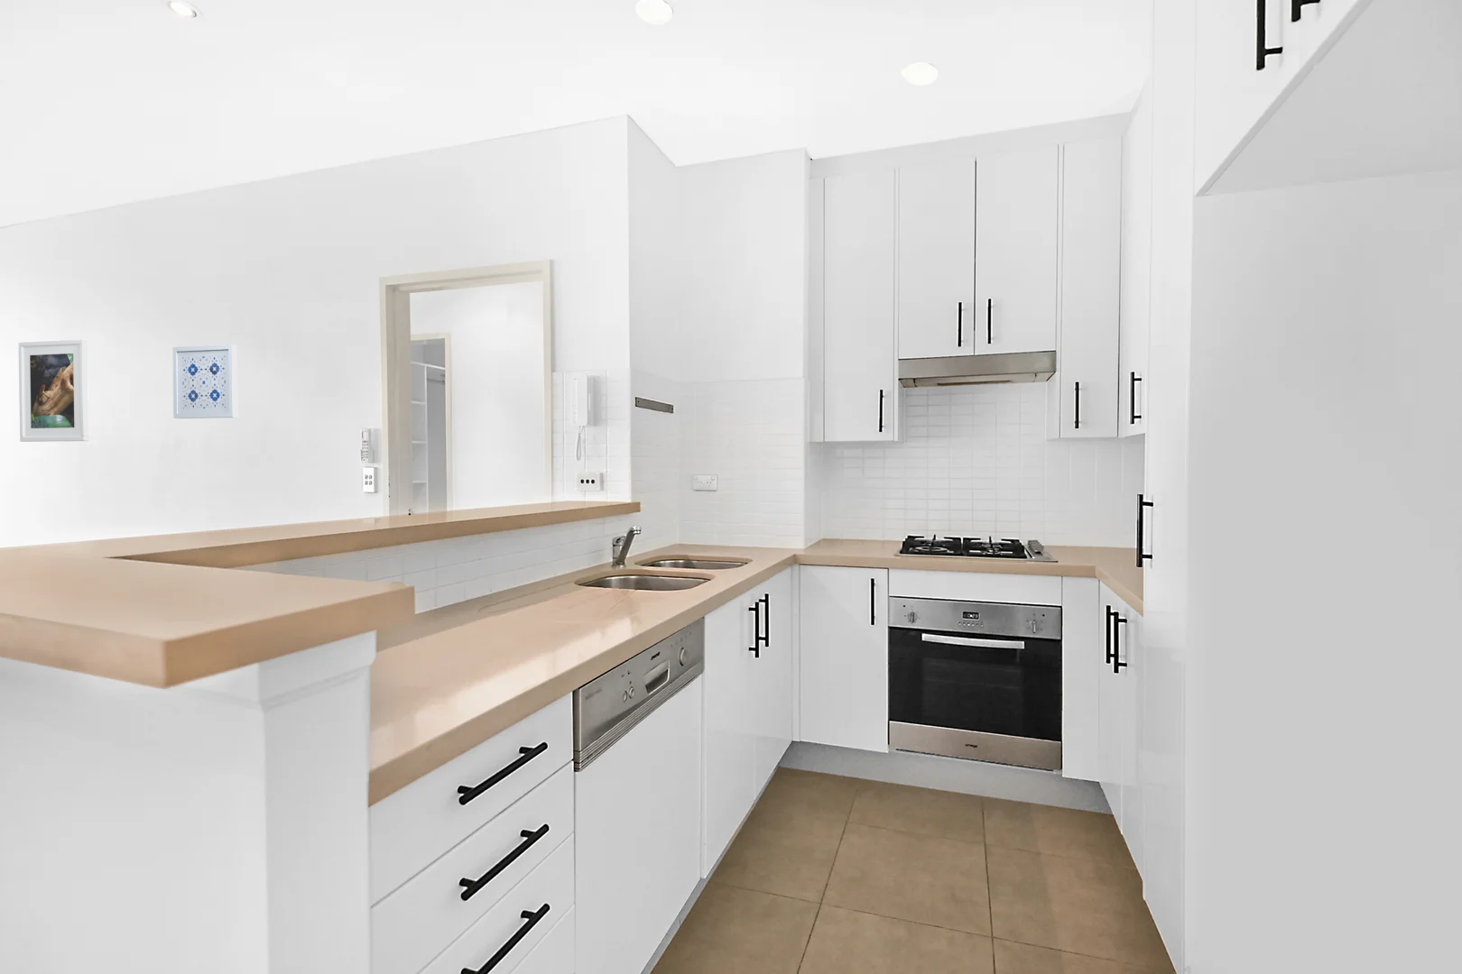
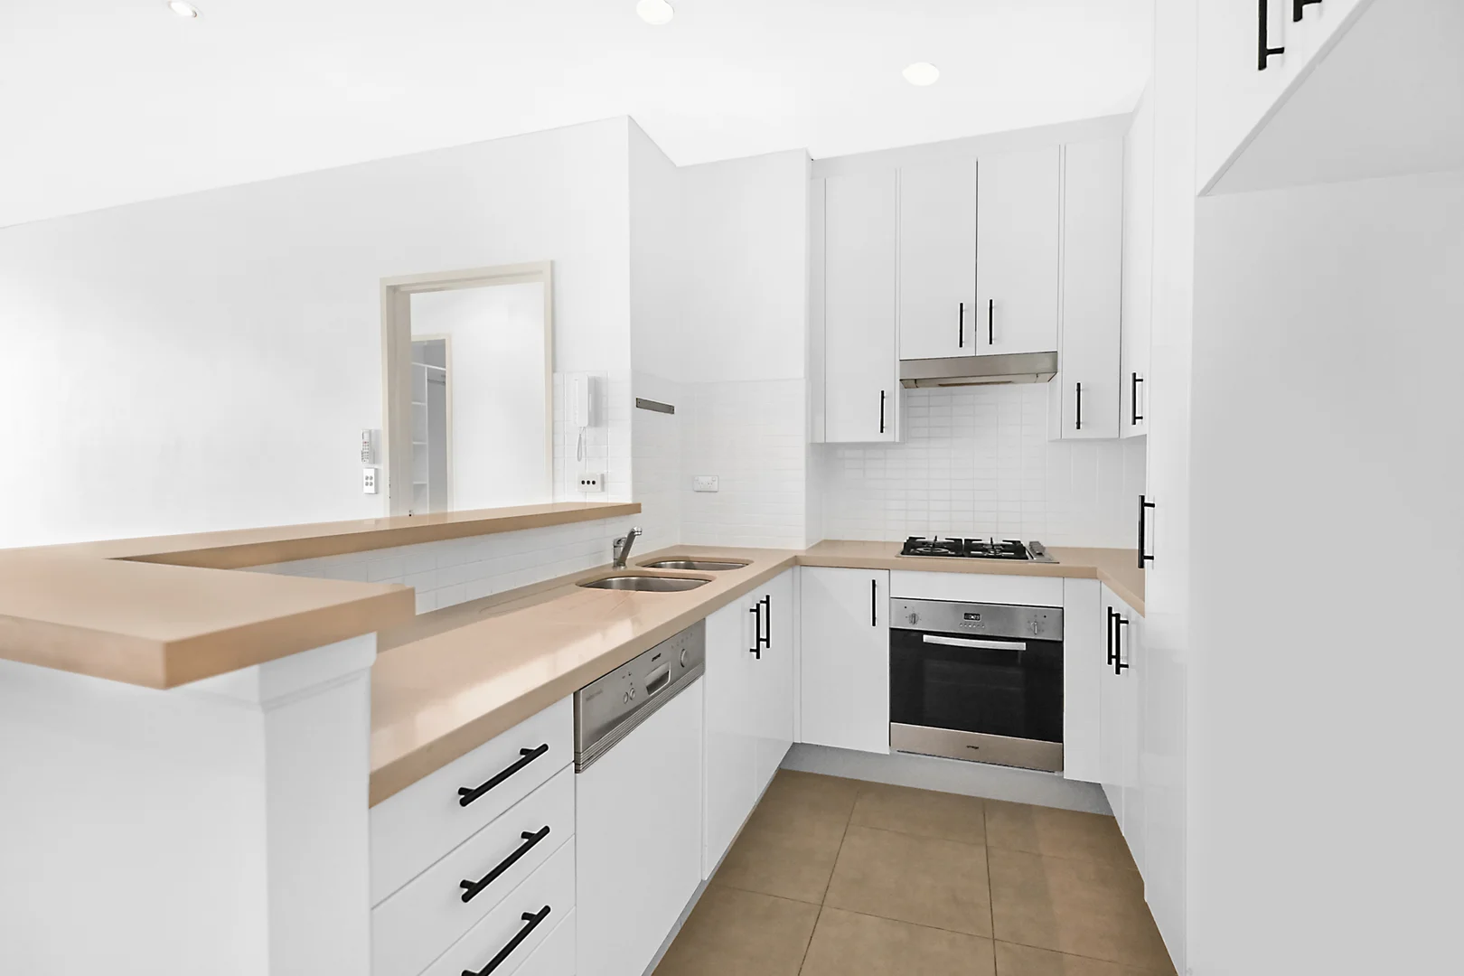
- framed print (52, 390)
- wall art (205, 382)
